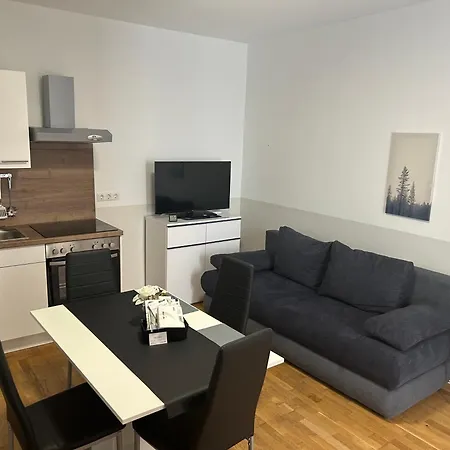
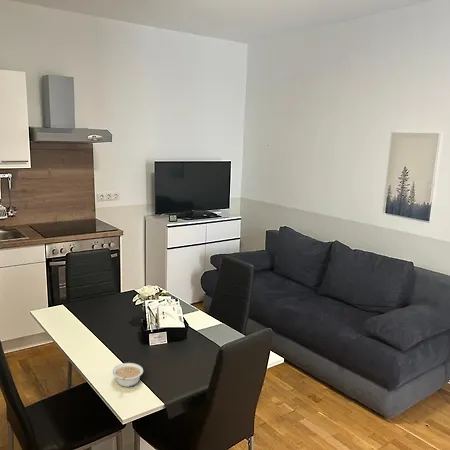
+ legume (128, 375)
